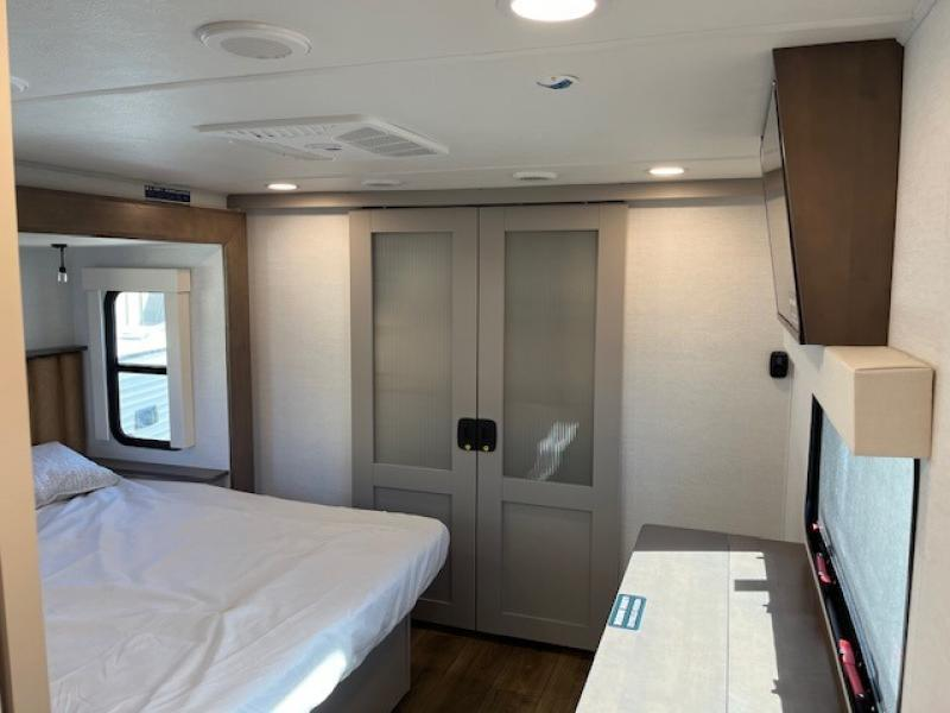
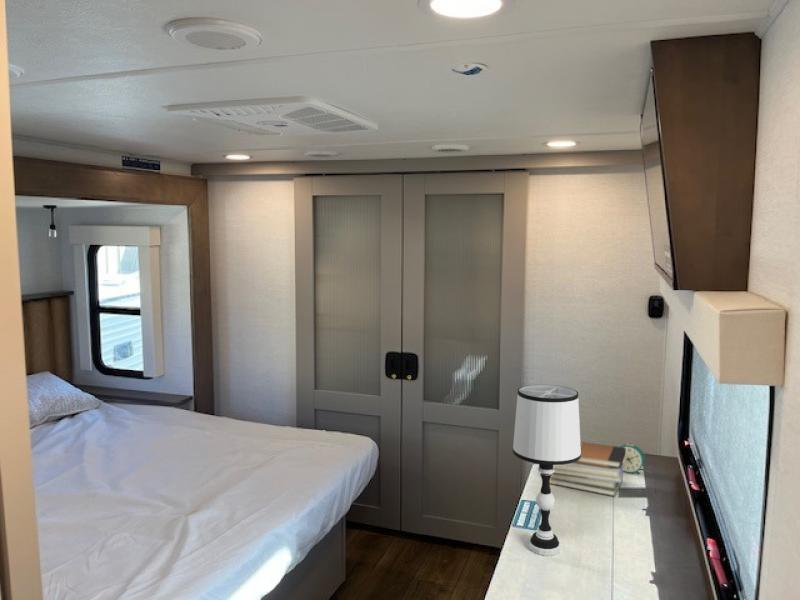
+ table lamp (546, 471)
+ alarm clock (630, 457)
+ book stack (585, 466)
